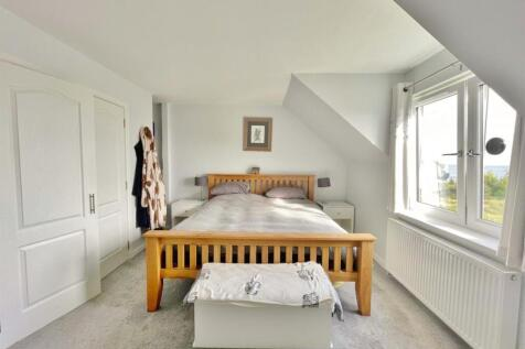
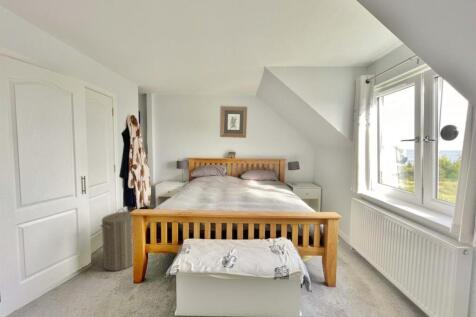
+ laundry hamper (121, 235)
